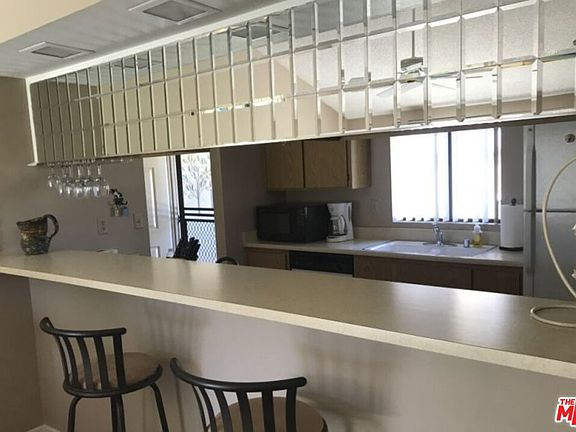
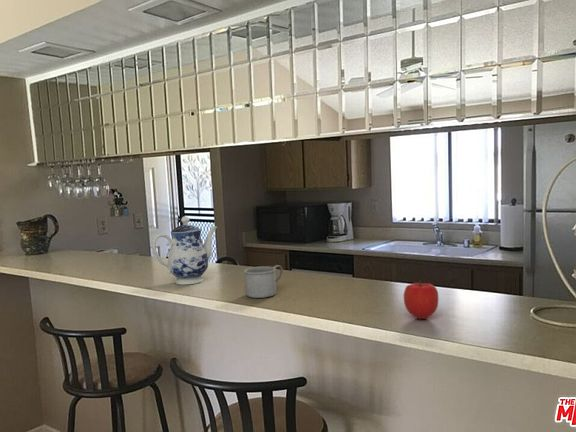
+ teapot (187, 249)
+ mug (262, 280)
+ fruit (420, 299)
